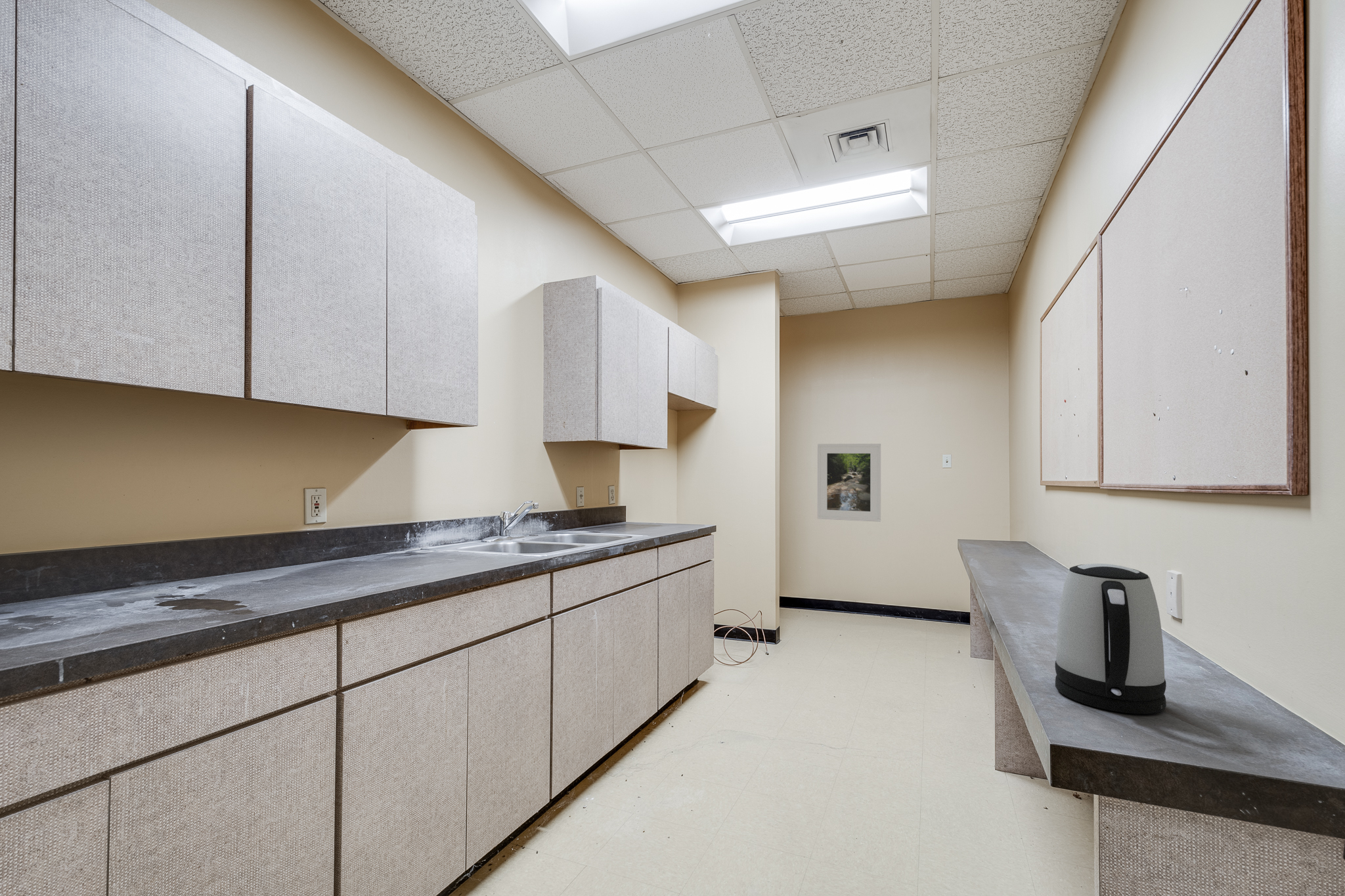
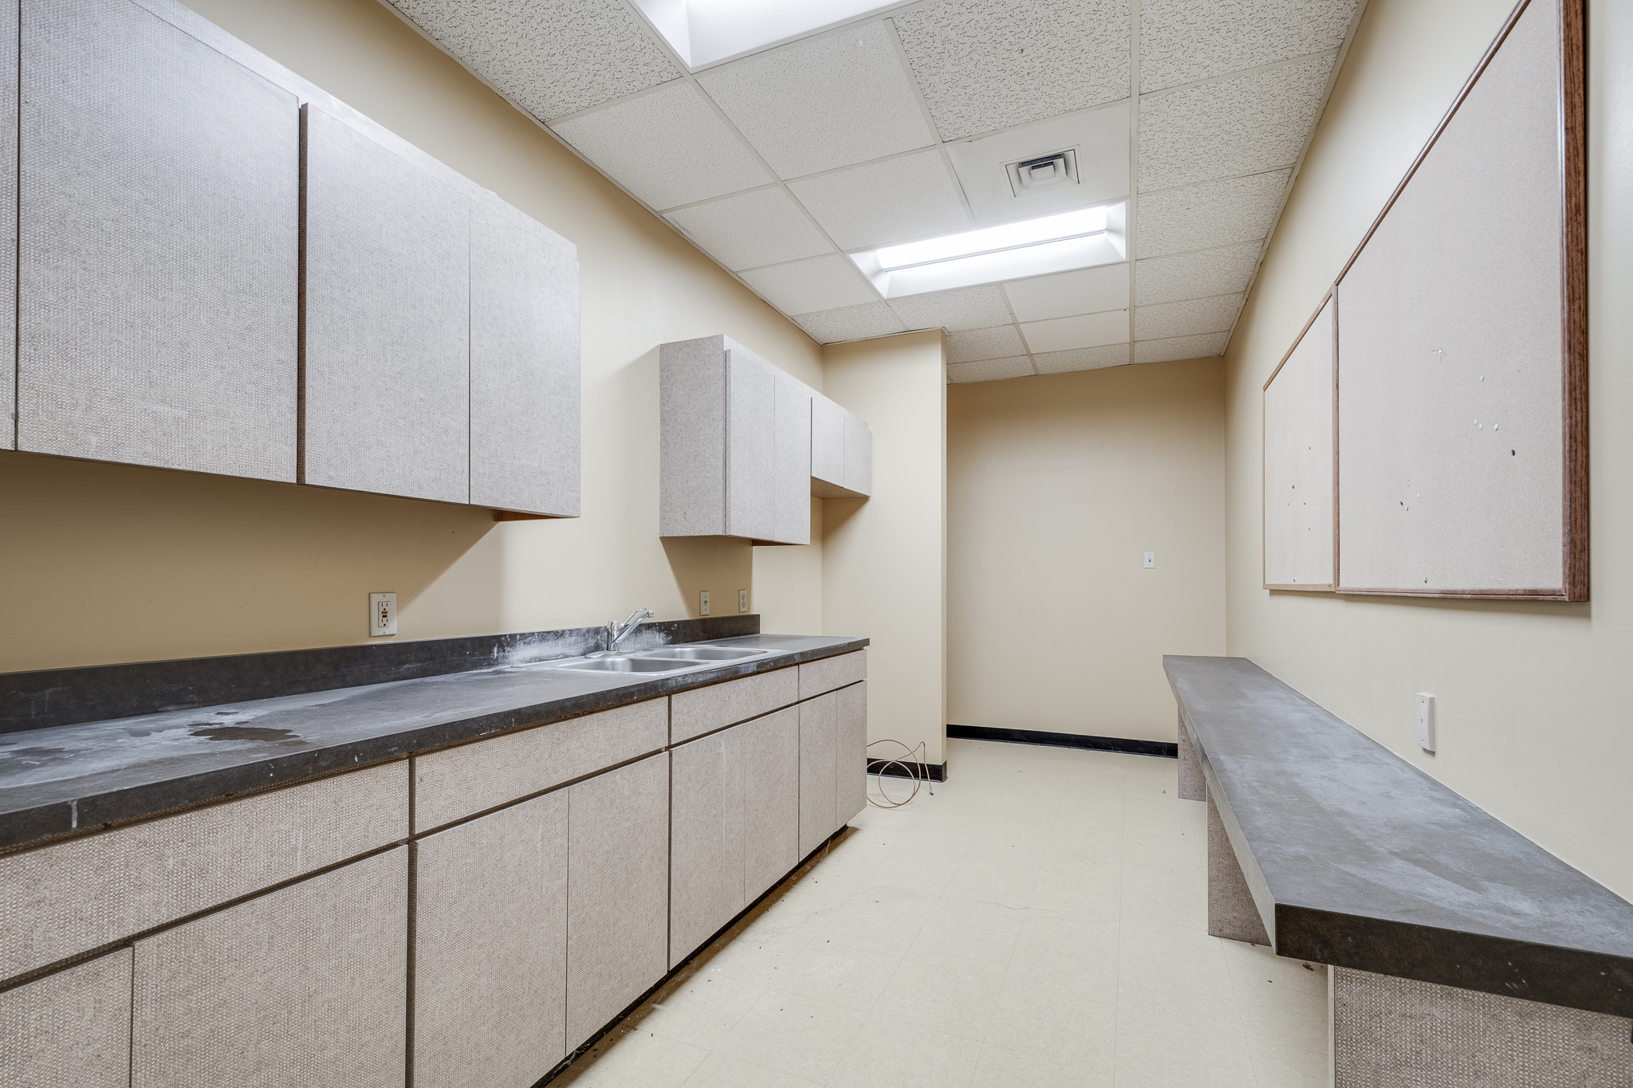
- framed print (849, 482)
- kettle (1110, 633)
